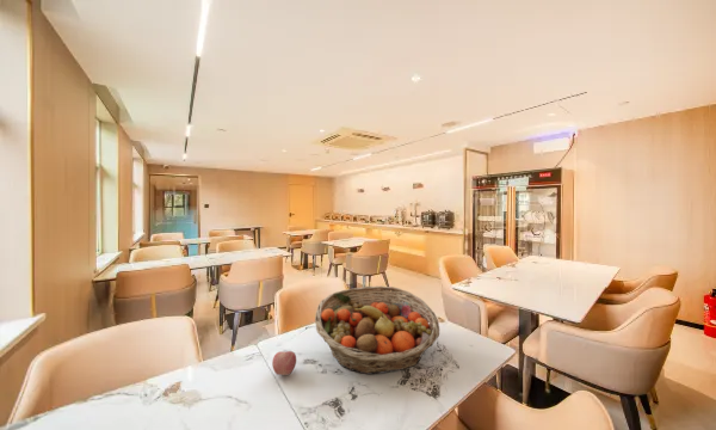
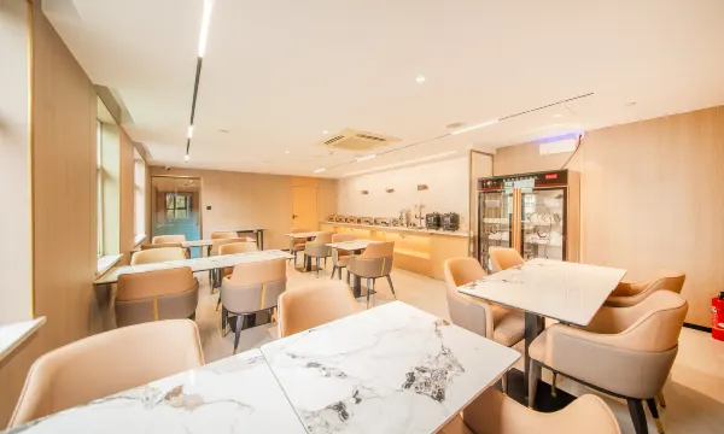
- fruit basket (376, 324)
- apple (284, 362)
